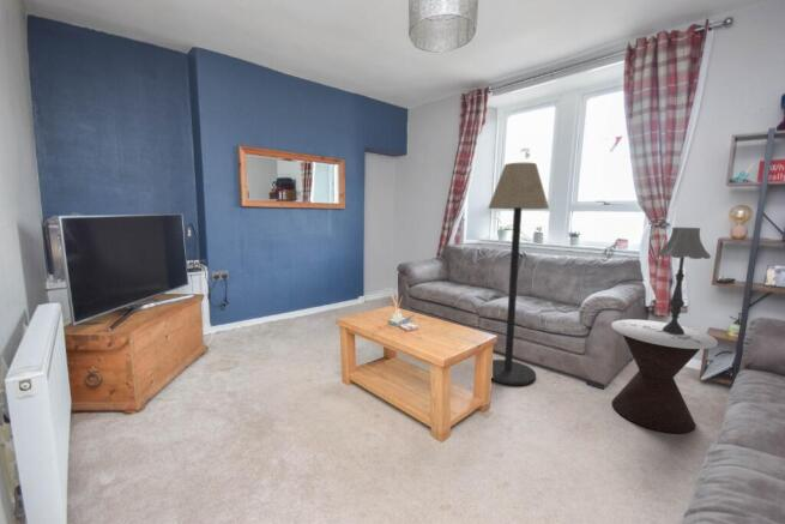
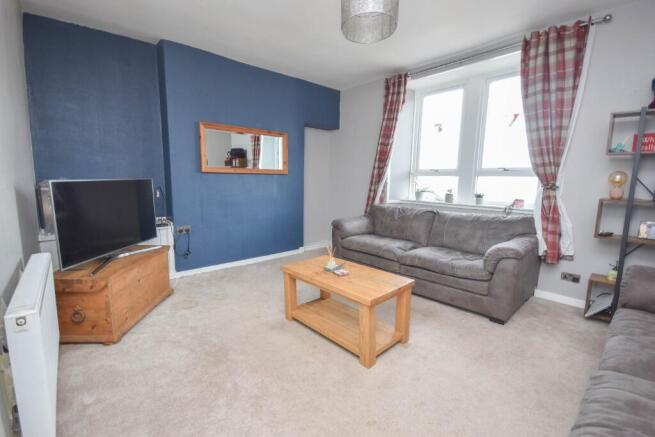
- table lamp (678, 281)
- floor lamp (513, 272)
- side table (656, 373)
